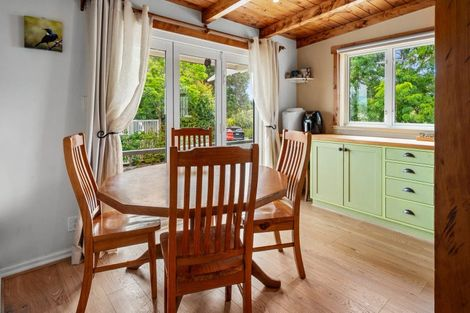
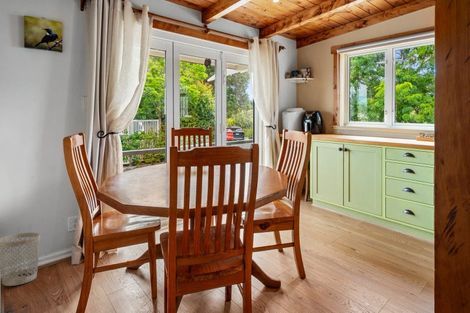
+ wastebasket (20, 258)
